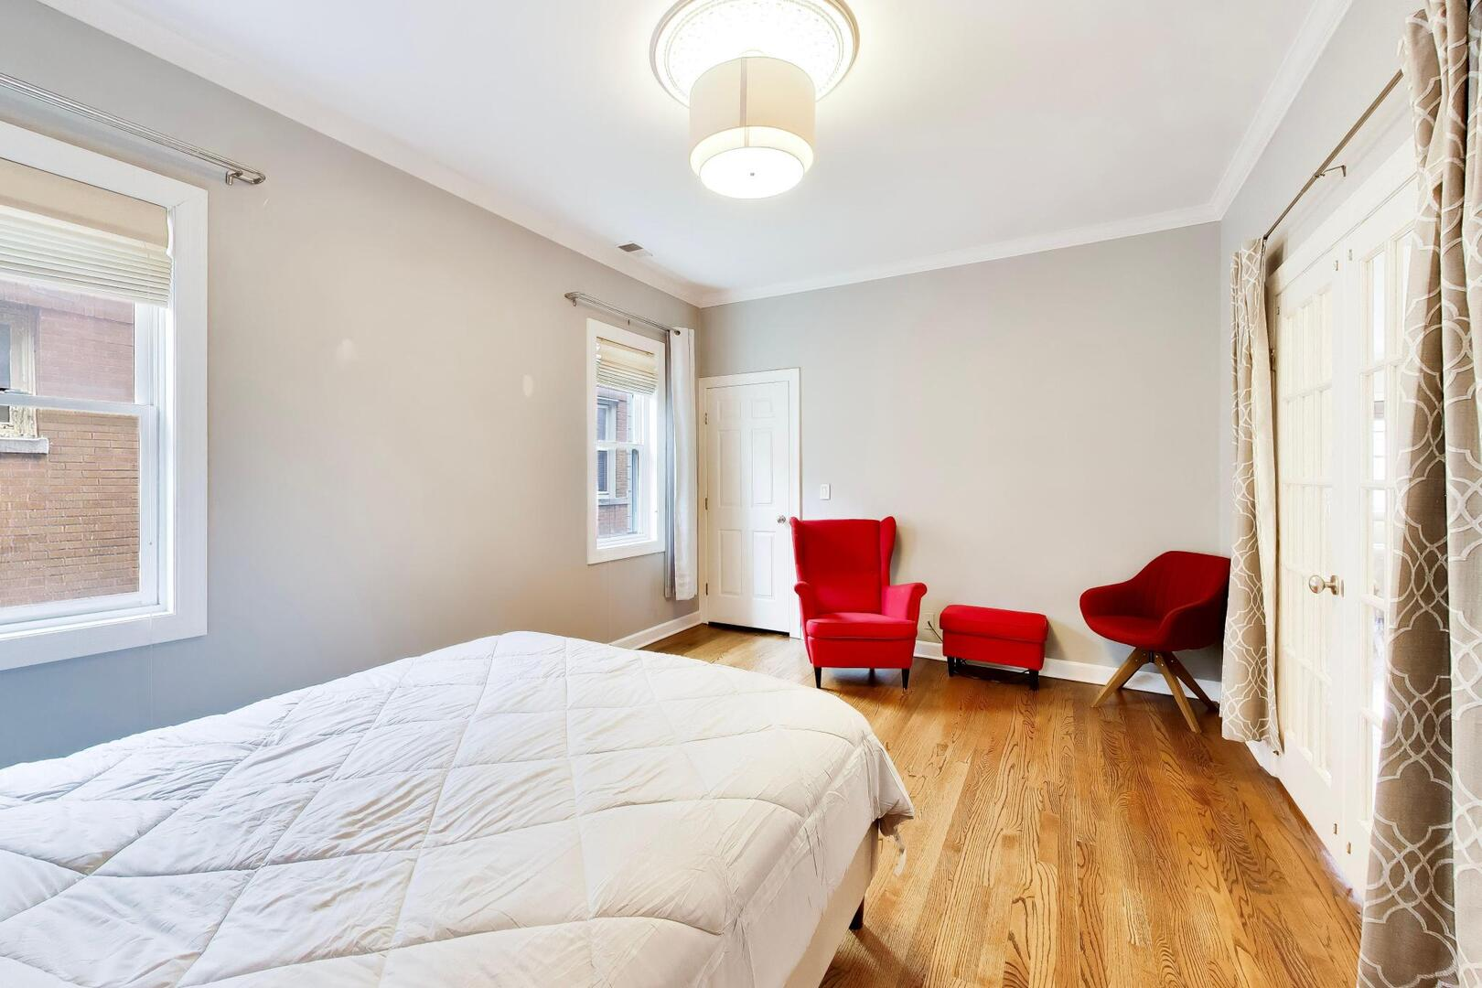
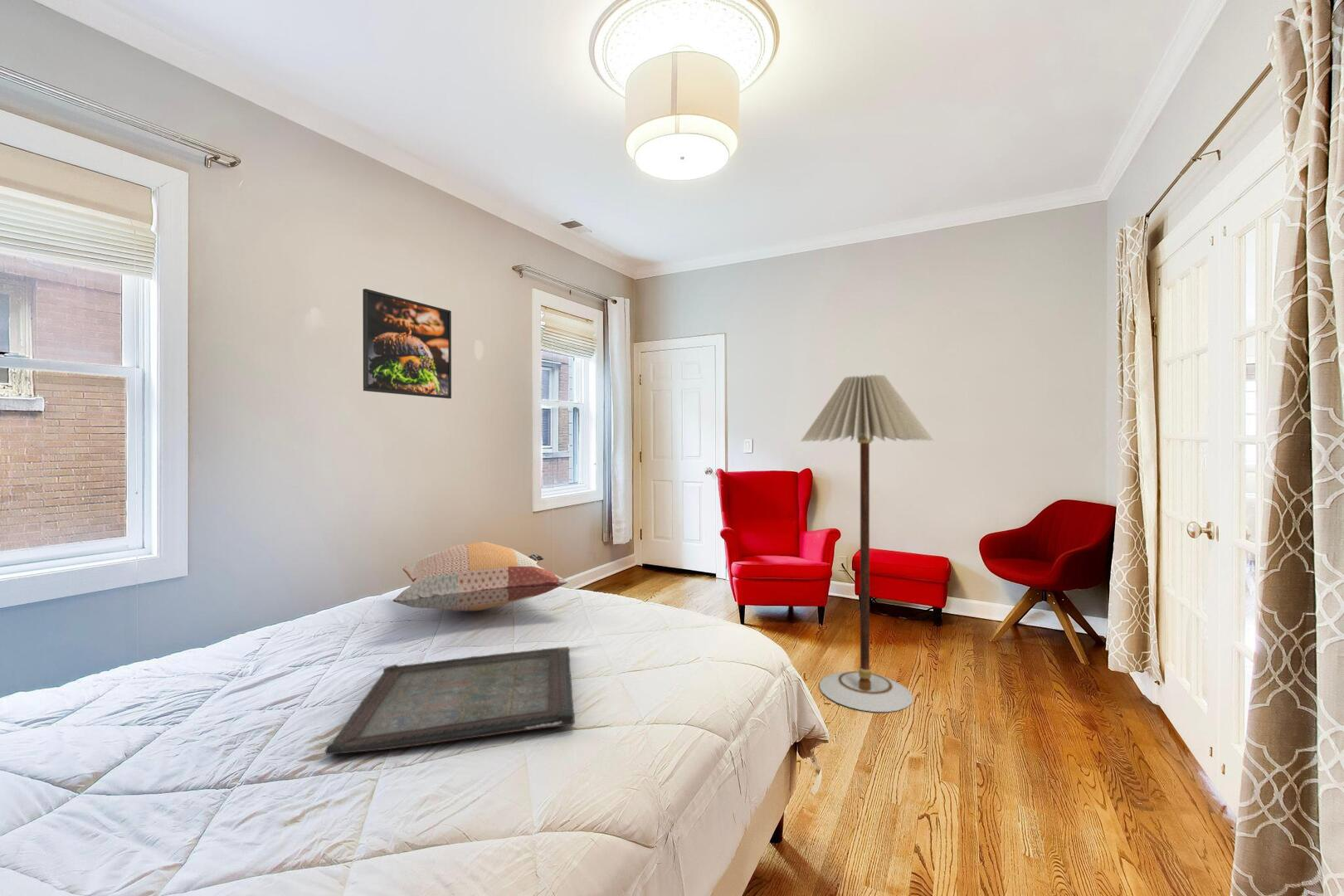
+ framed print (410, 348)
+ floor lamp (864, 533)
+ decorative pillow (480, 574)
+ serving tray (471, 689)
